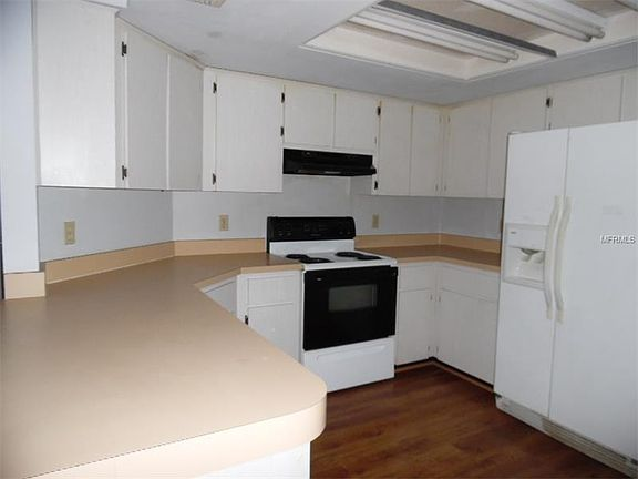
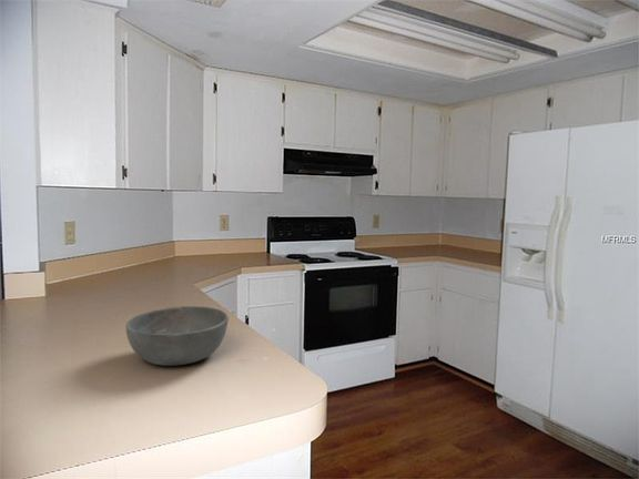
+ bowl (179, 336)
